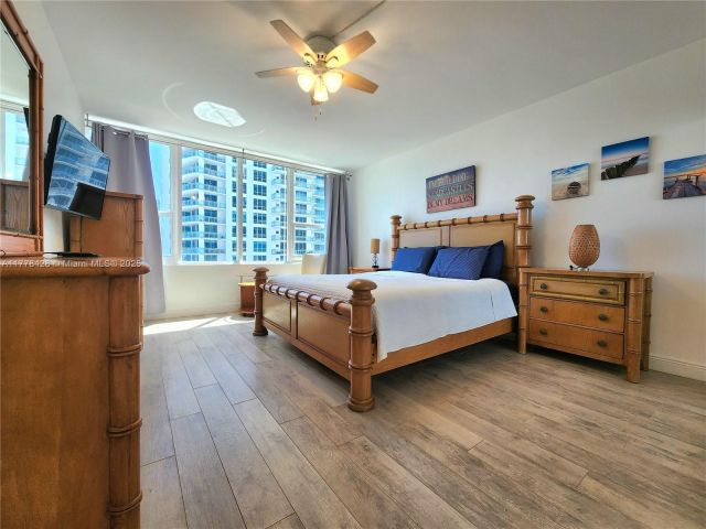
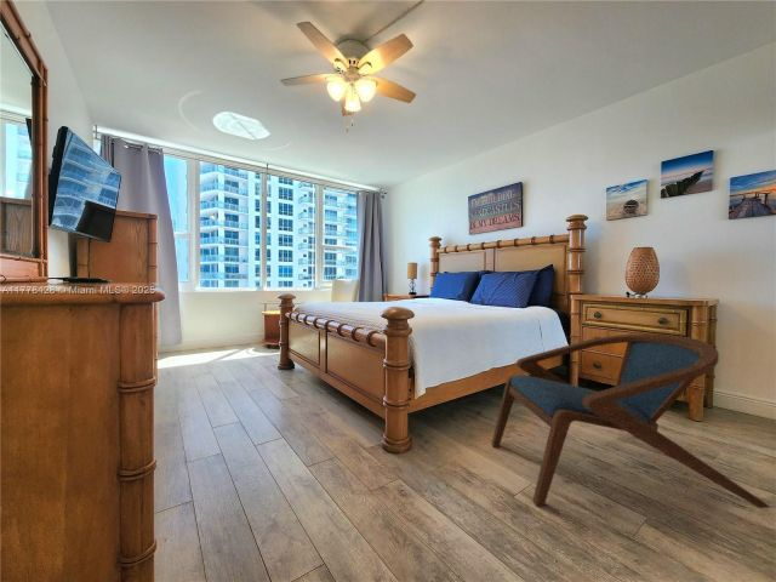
+ armchair (605, 403)
